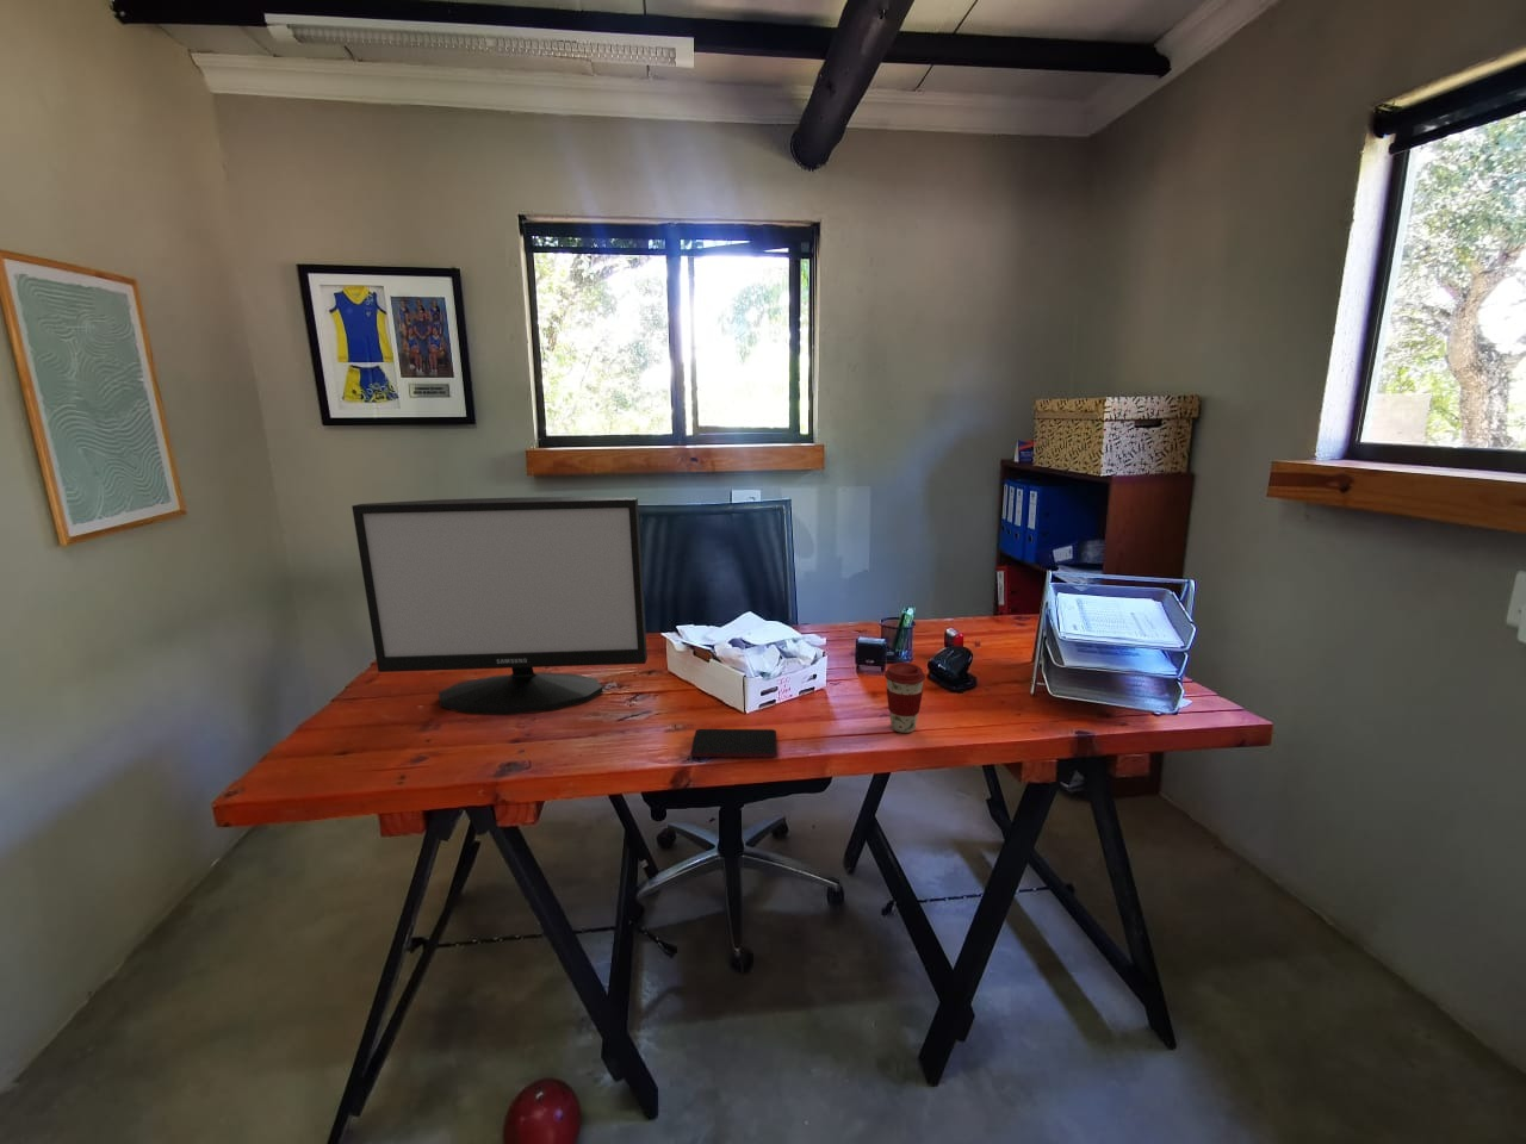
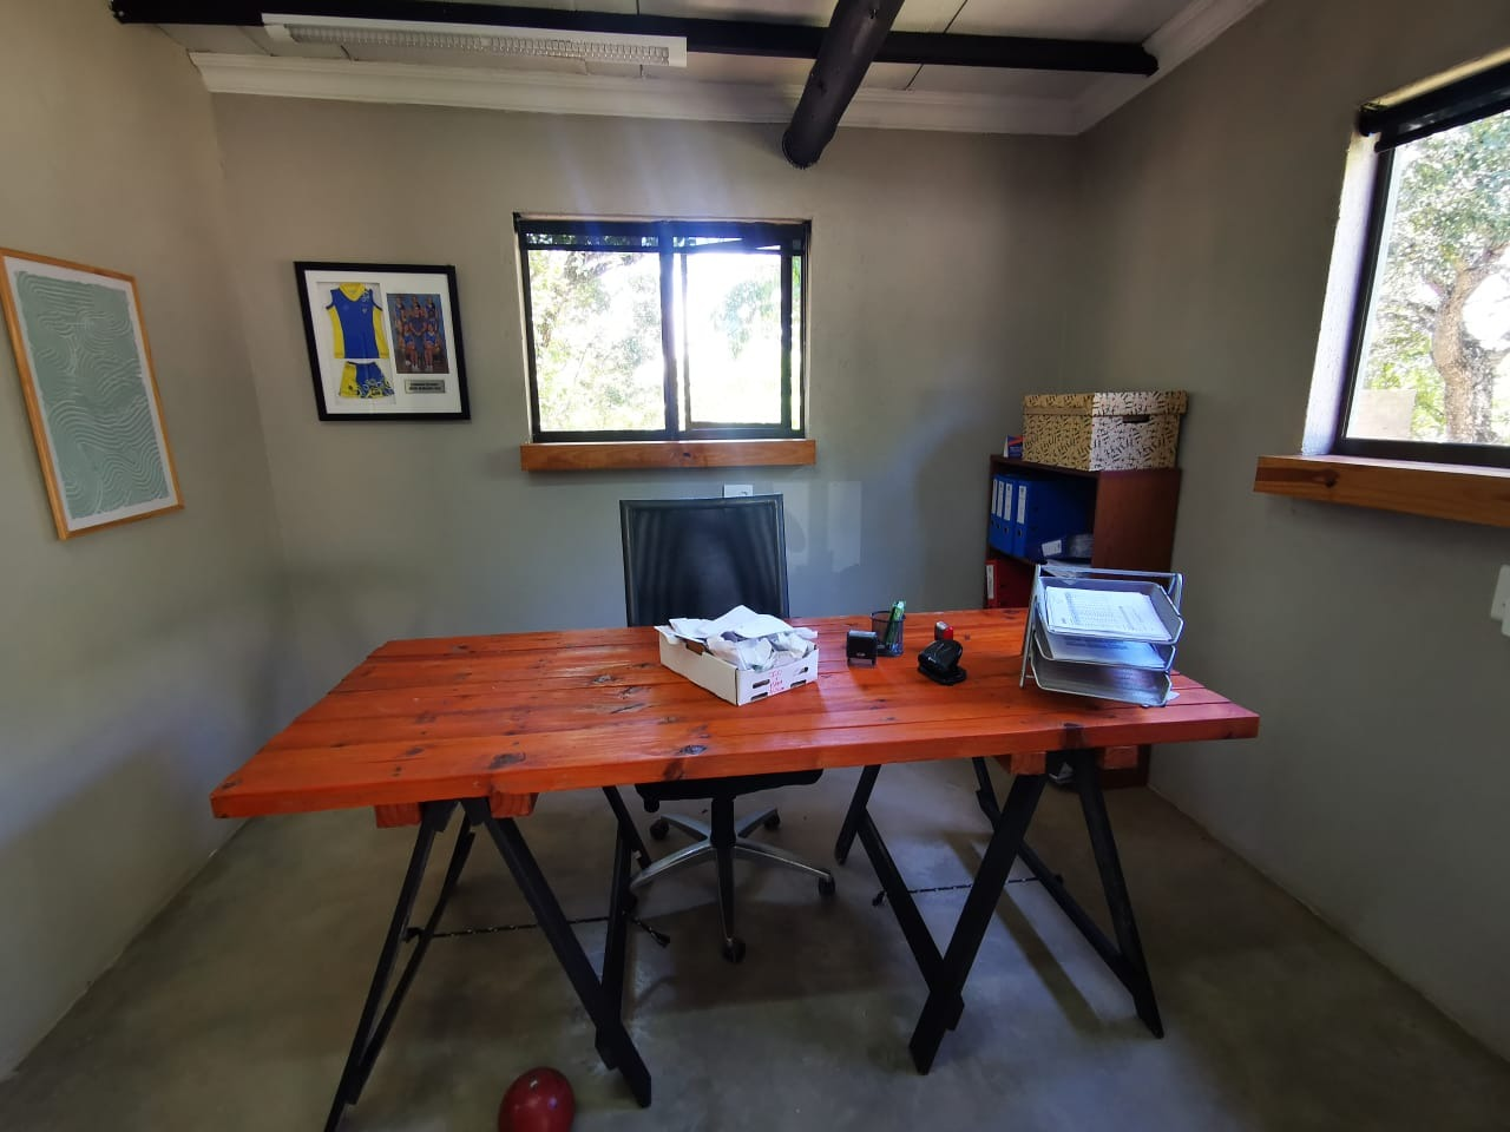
- smartphone (734, 743)
- coffee cup (904, 697)
- monitor (512, 601)
